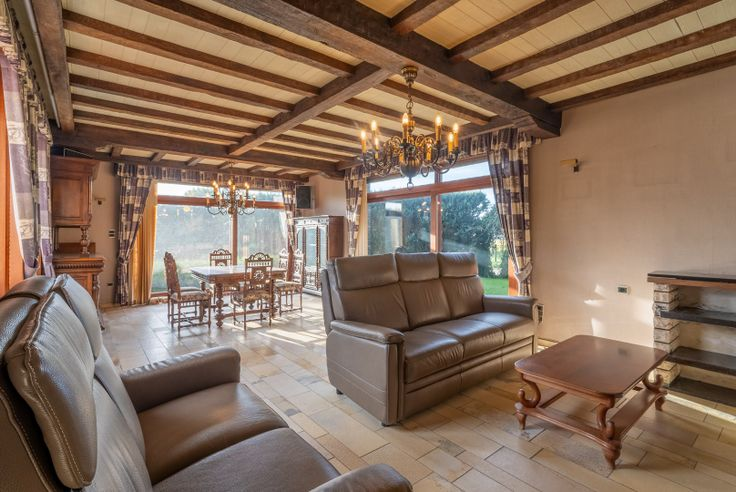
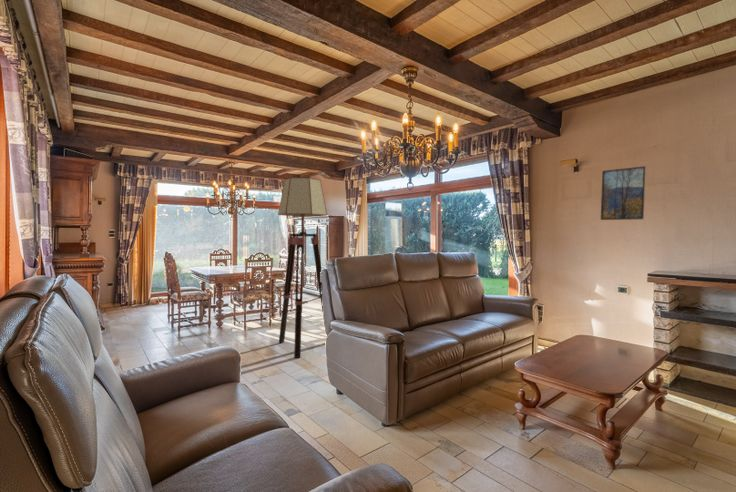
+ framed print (622, 194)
+ floor lamp (298, 263)
